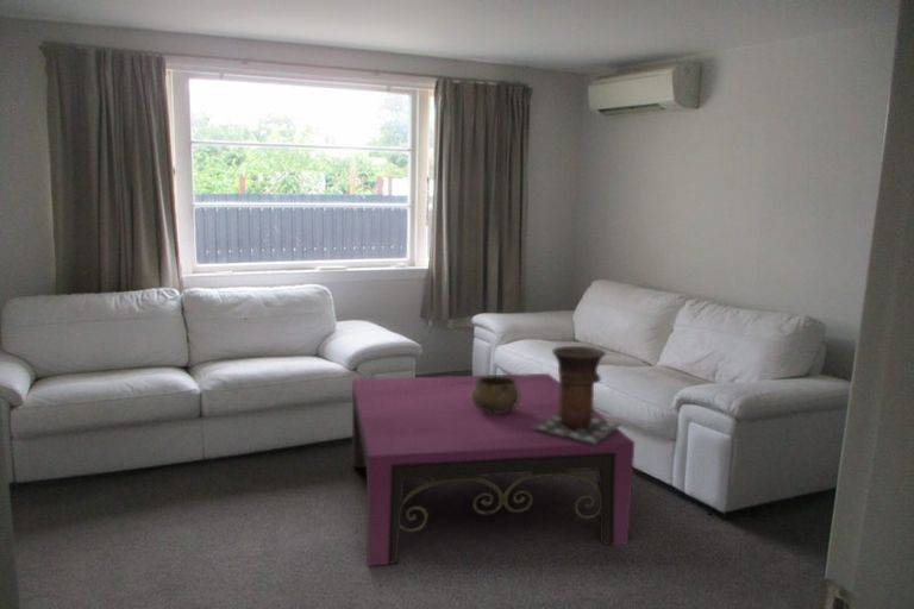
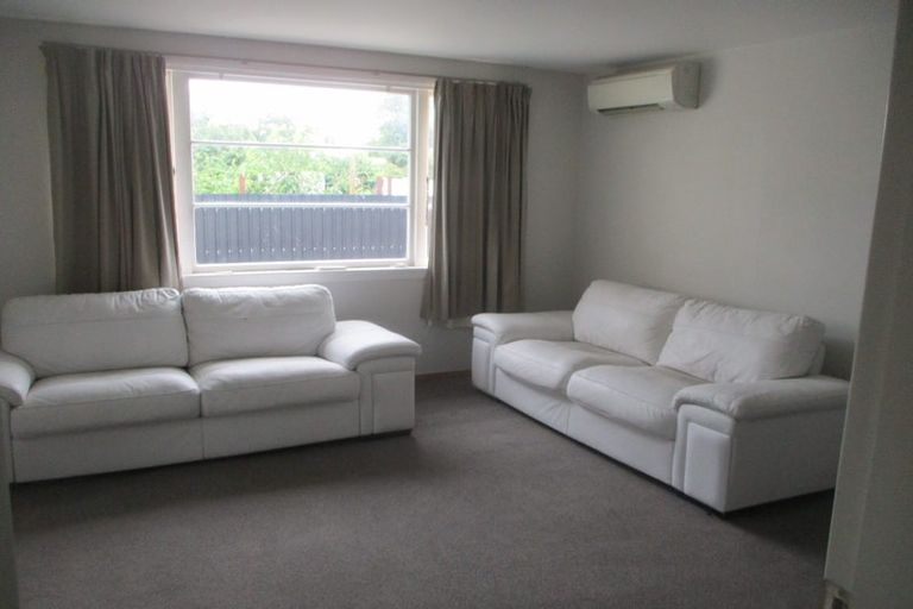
- coffee table (474, 452)
- vase (578, 389)
- decorative bowl (496, 395)
